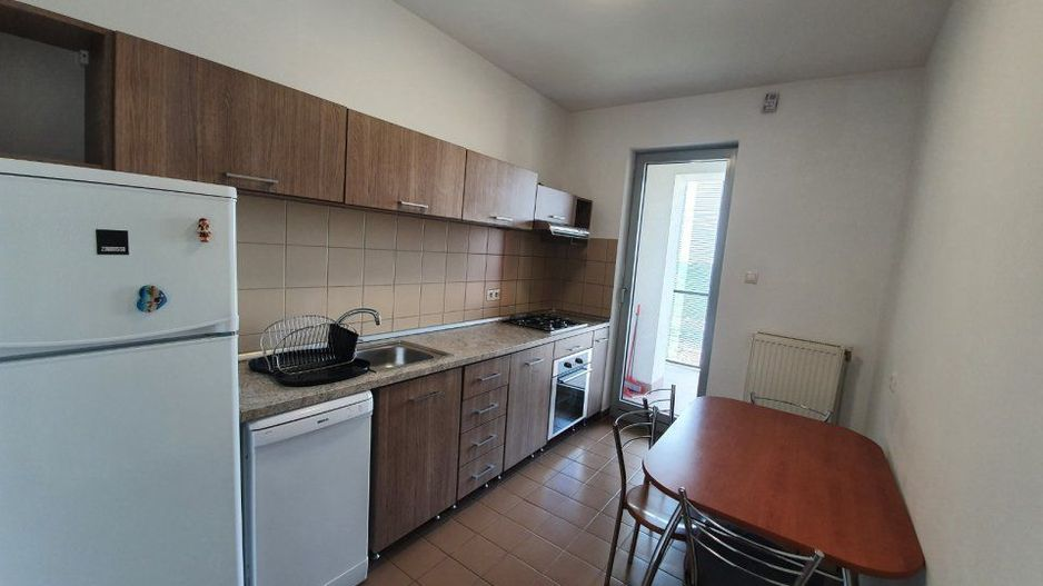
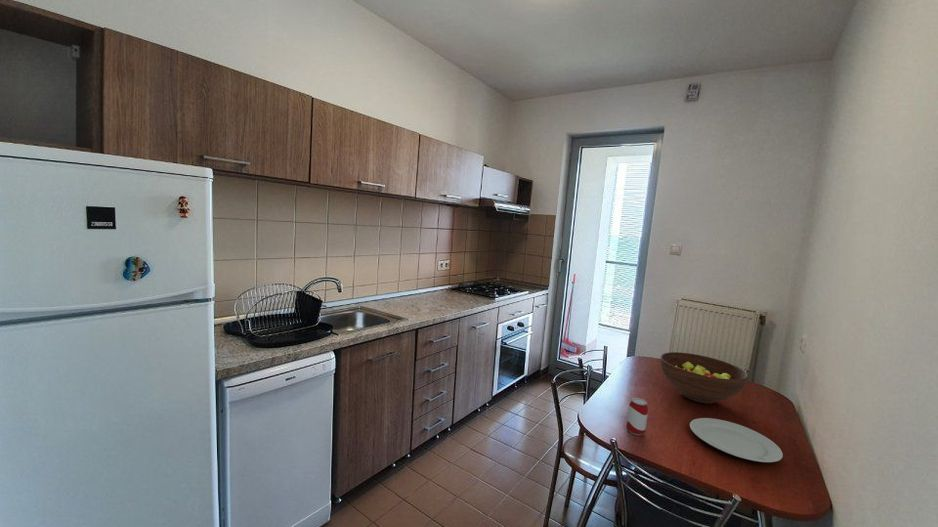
+ fruit bowl (699, 381)
+ chinaware (733, 440)
+ beverage can (637, 416)
